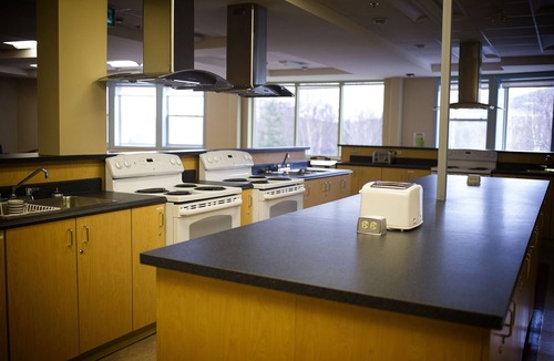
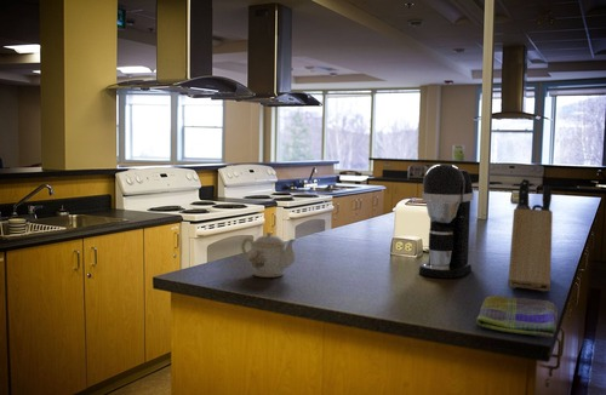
+ teapot (267, 252)
+ coffee maker (447, 217)
+ knife block (531, 230)
+ dish towel (516, 313)
